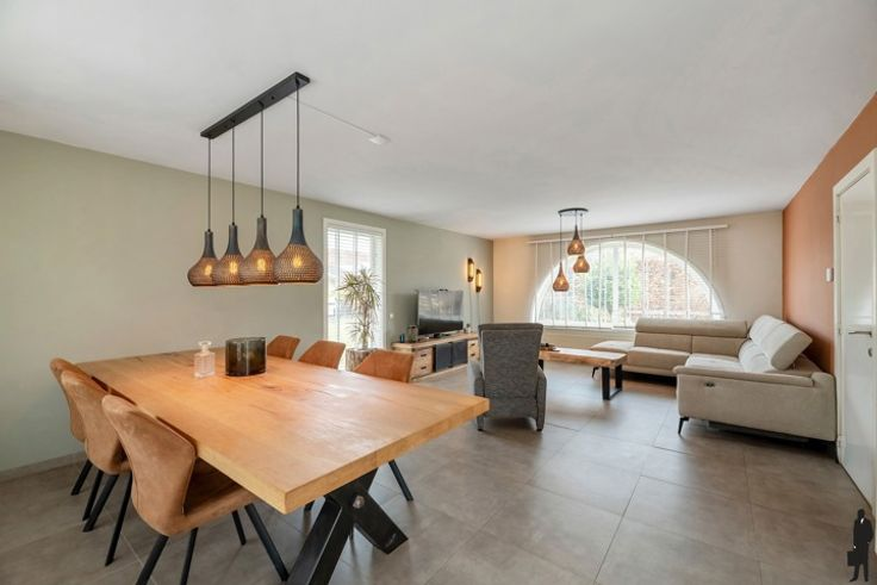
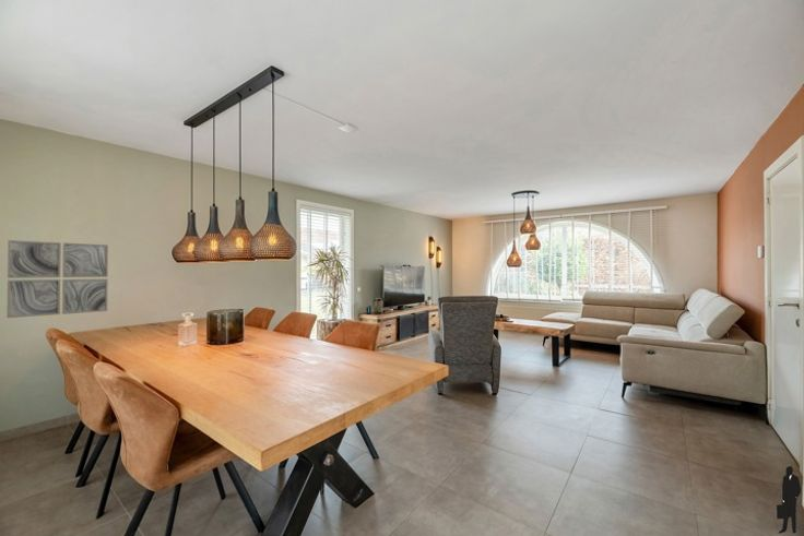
+ wall art (62, 279)
